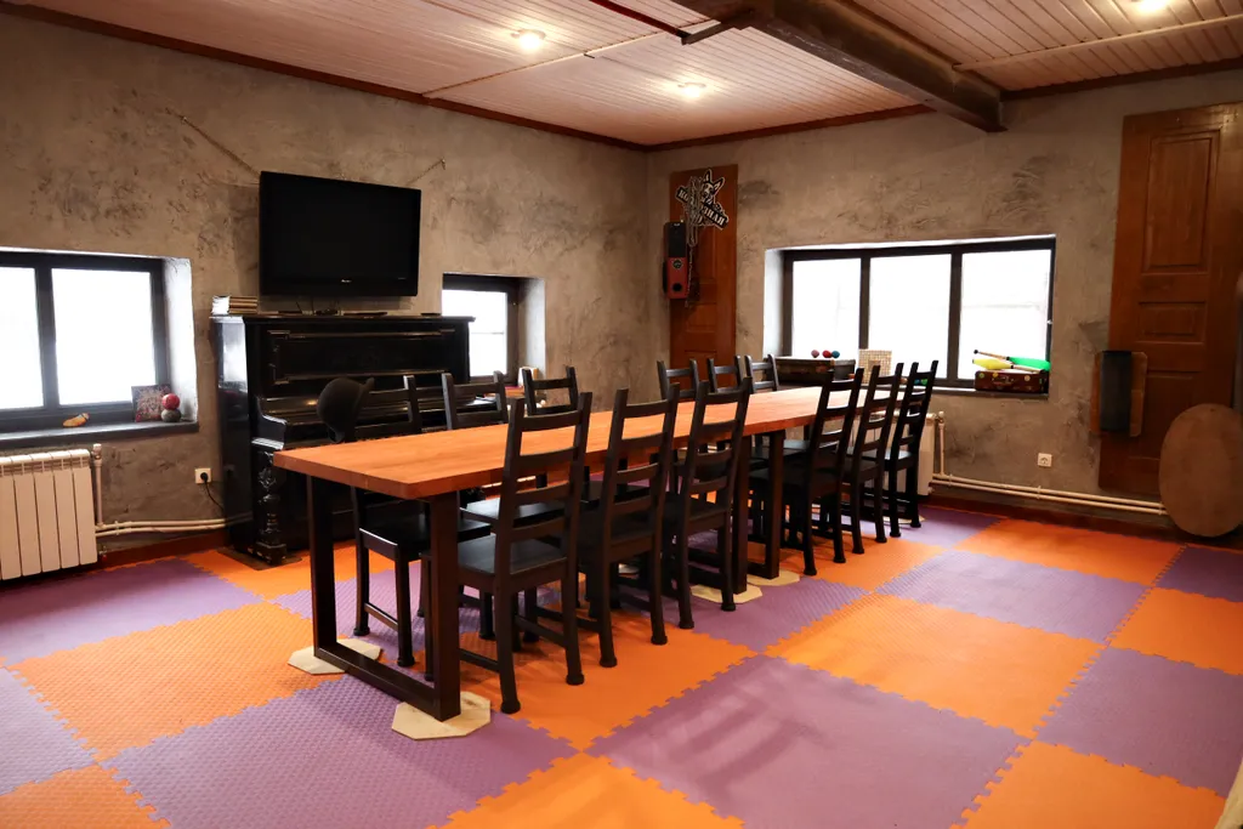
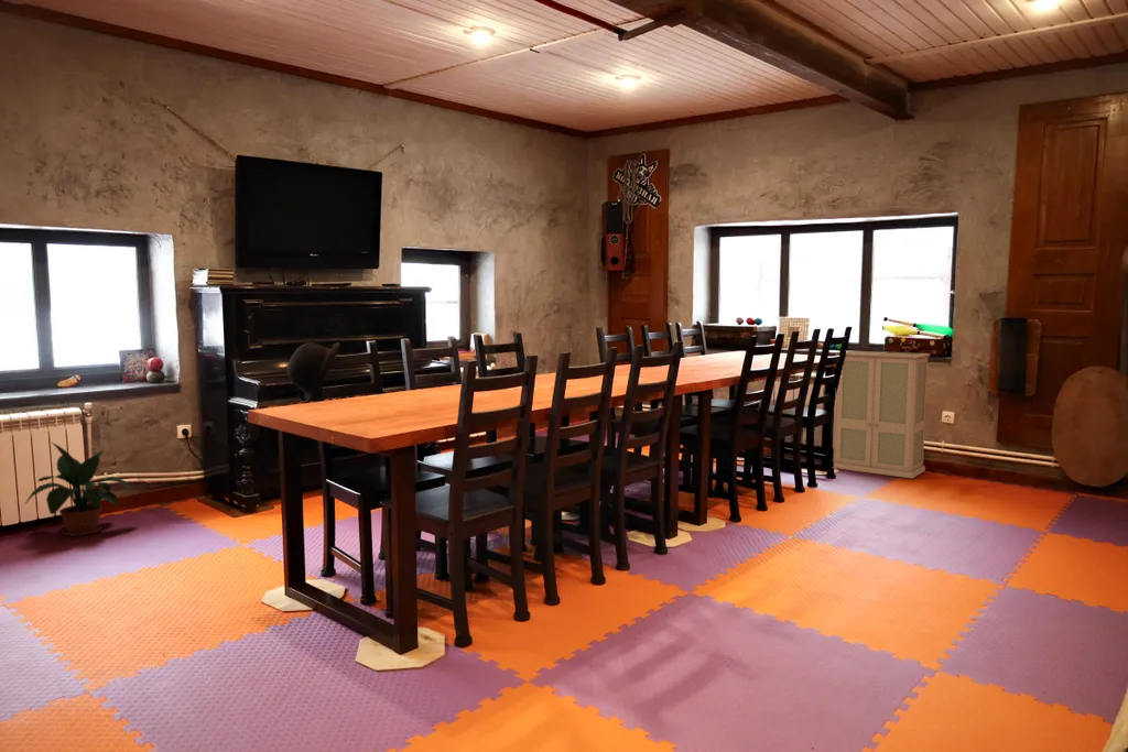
+ cabinet (879, 411)
+ potted plant (77, 484)
